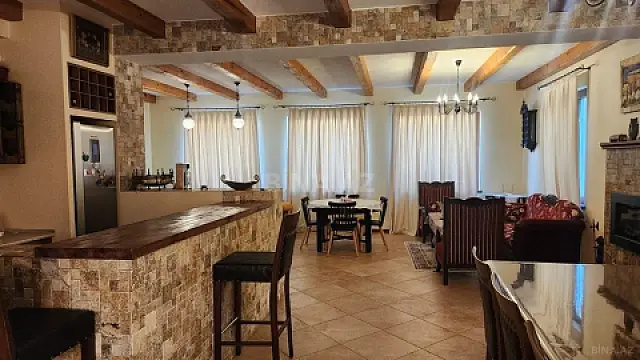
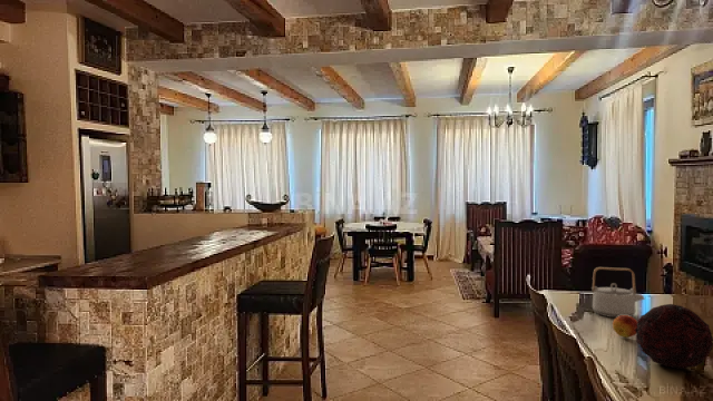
+ fruit (625, 326)
+ decorative orb (672, 334)
+ teapot (617, 291)
